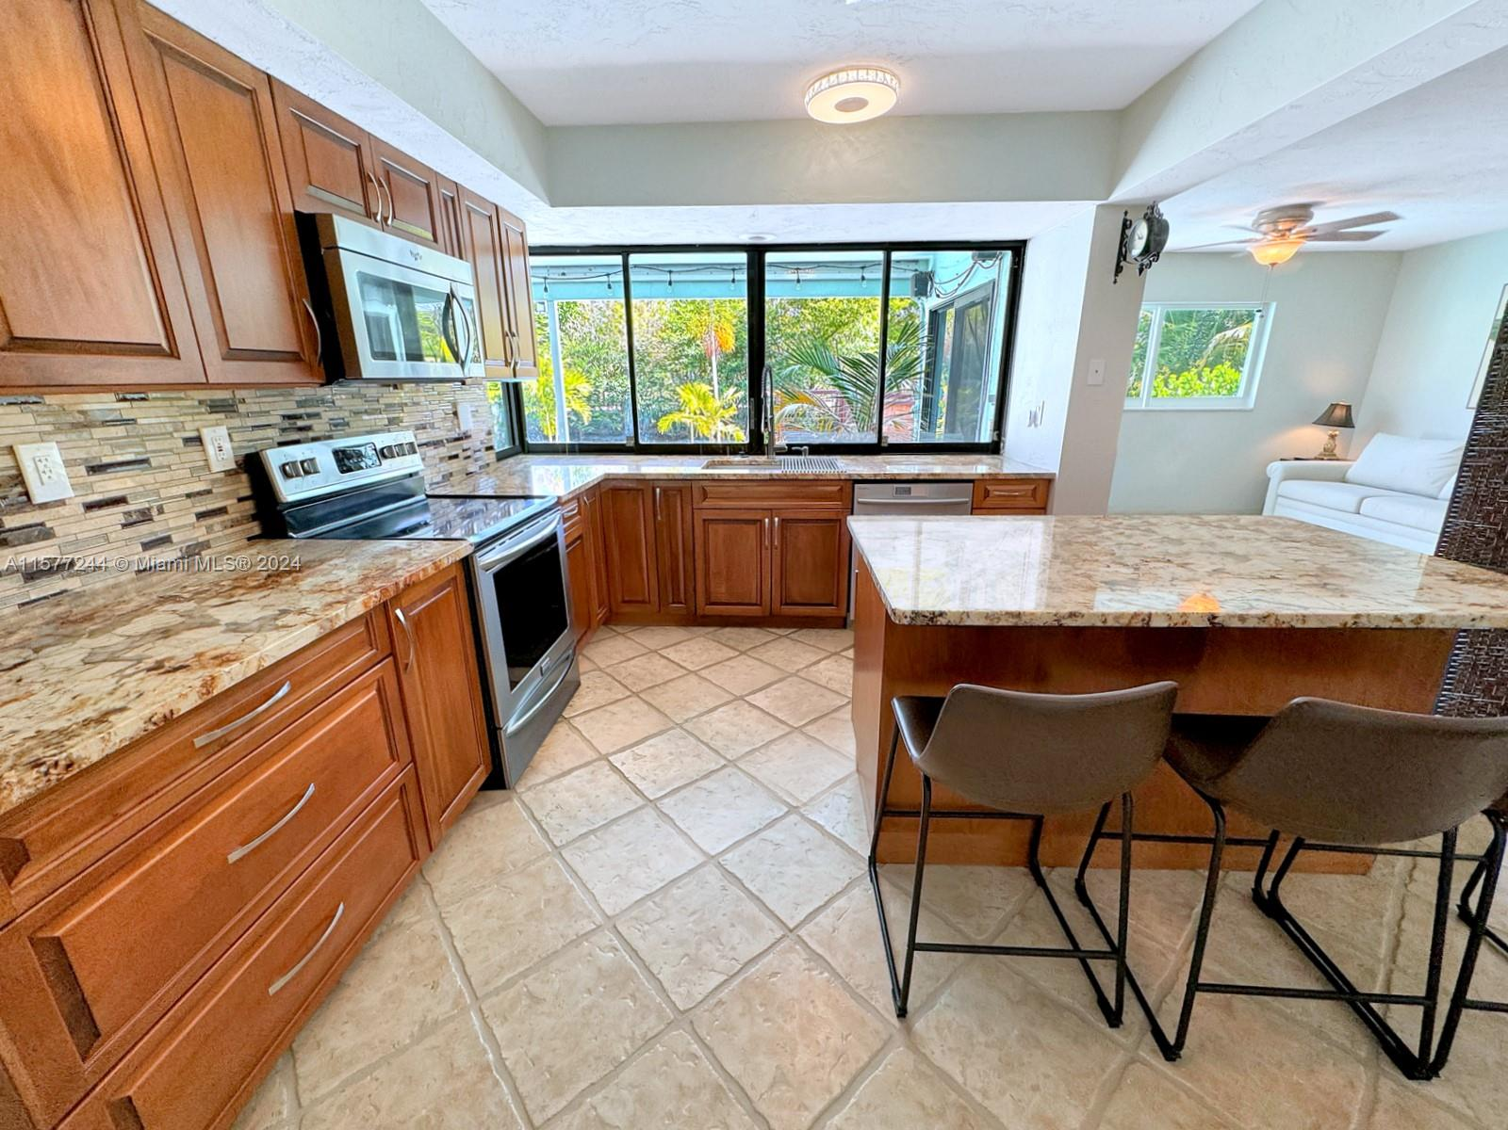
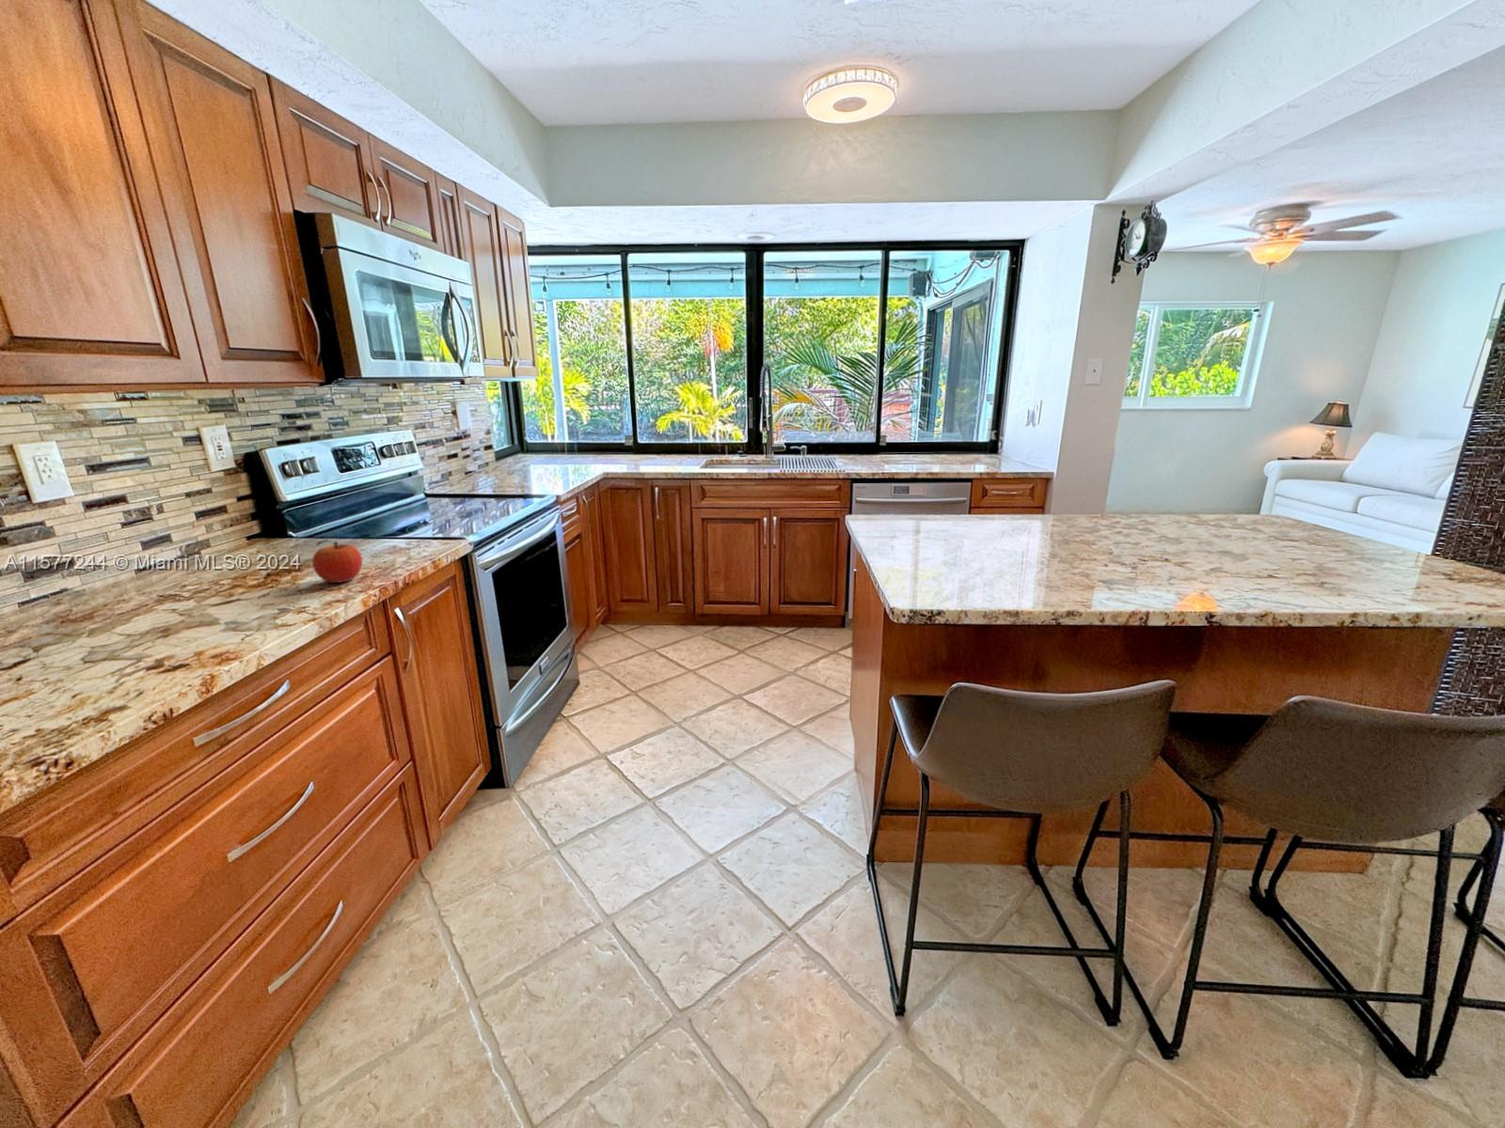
+ fruit (337, 559)
